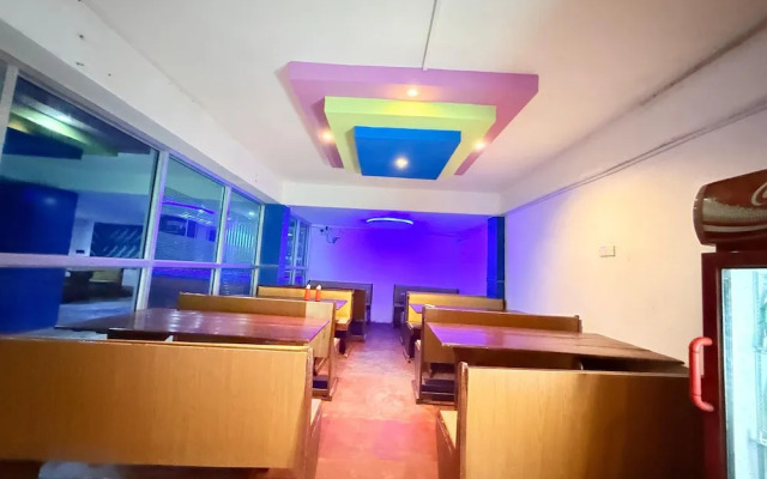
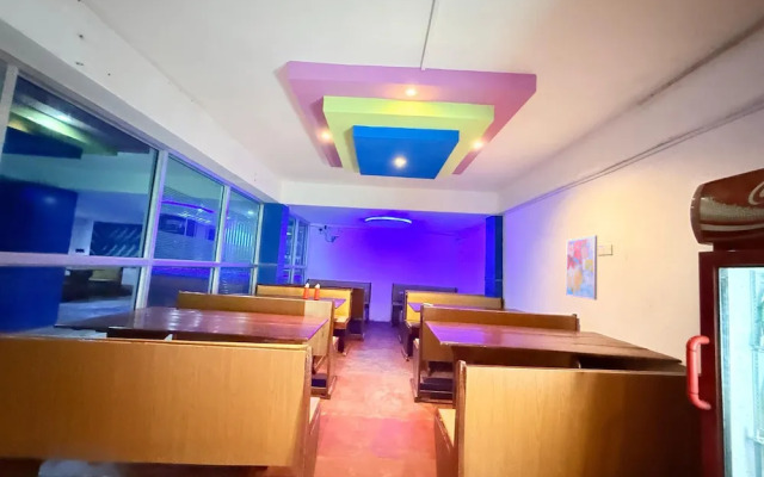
+ wall art (580, 267)
